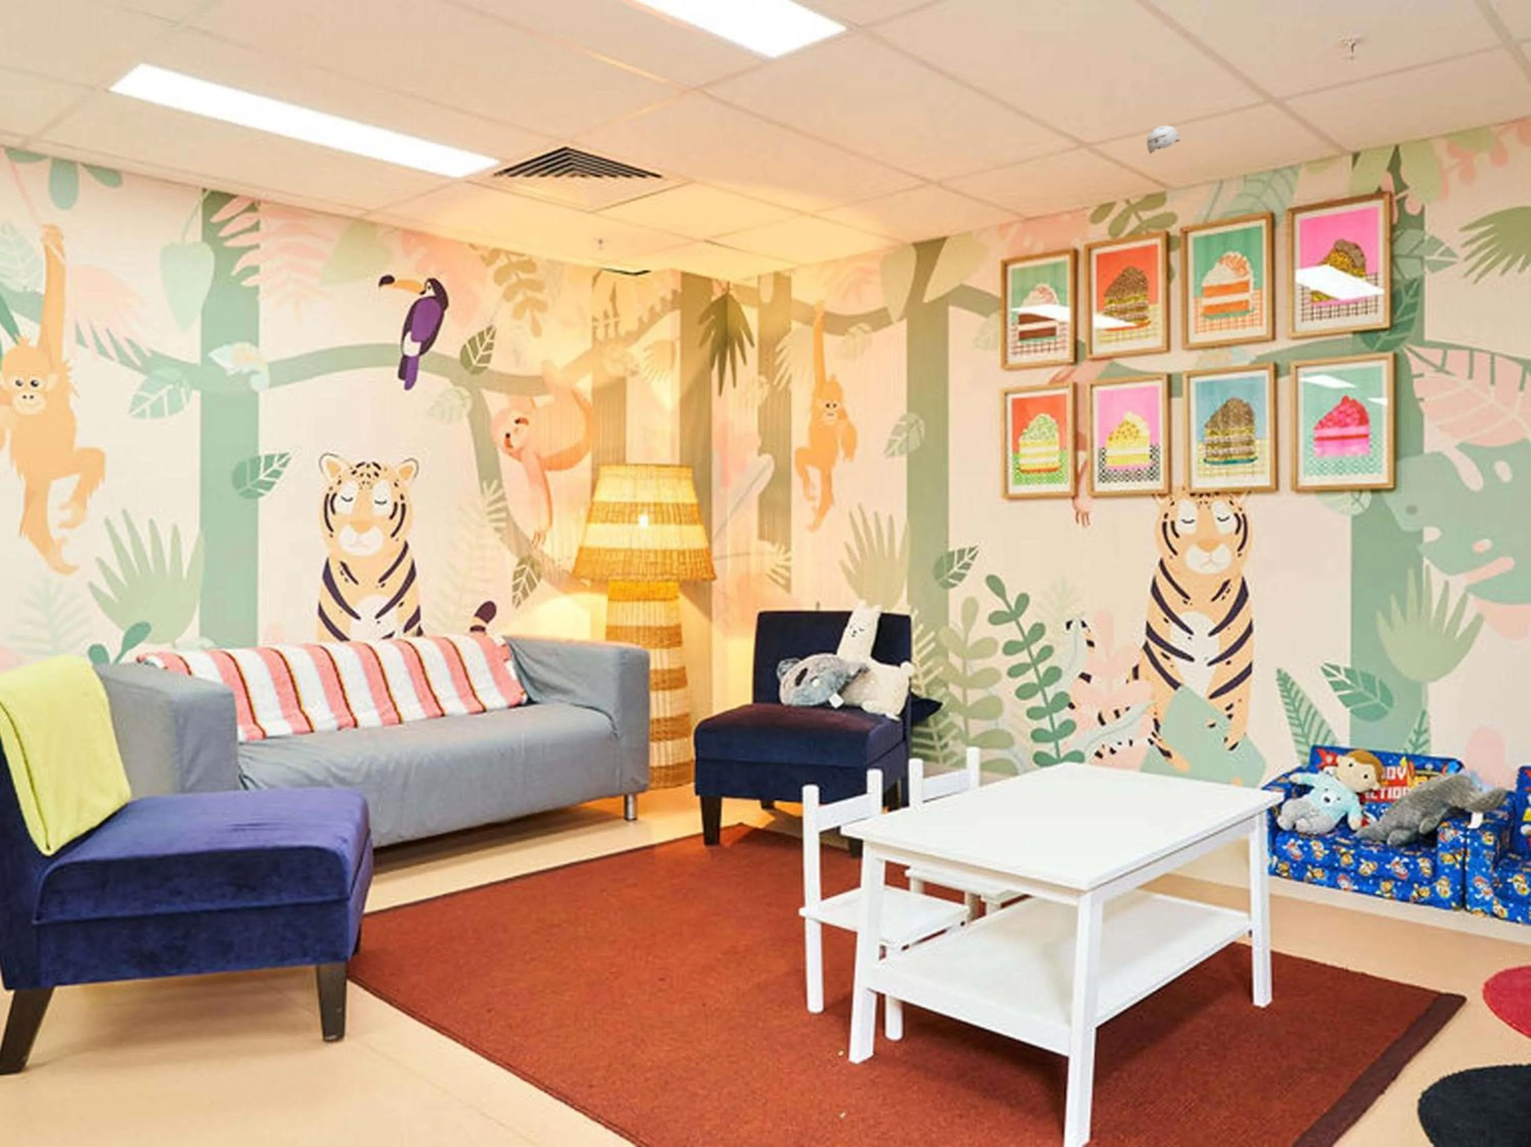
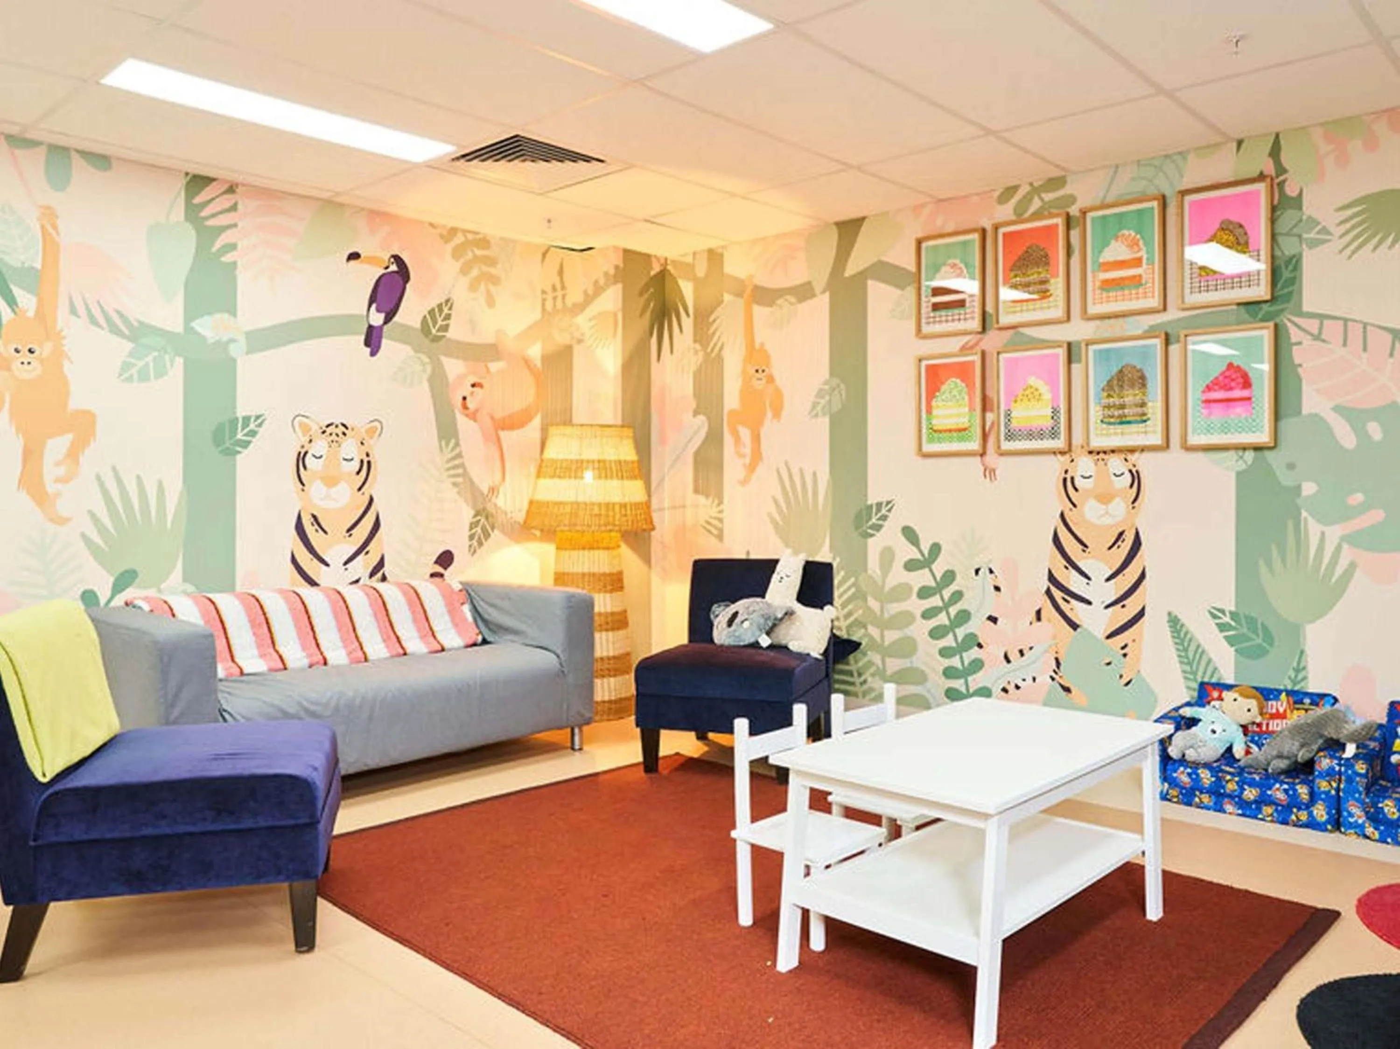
- smoke detector (1163, 141)
